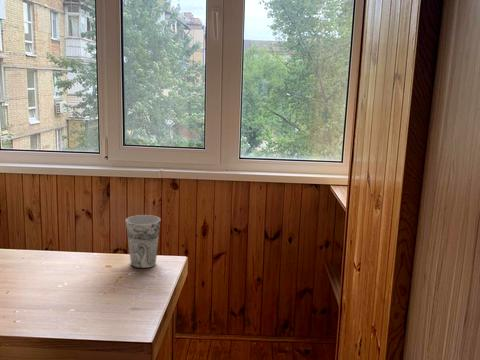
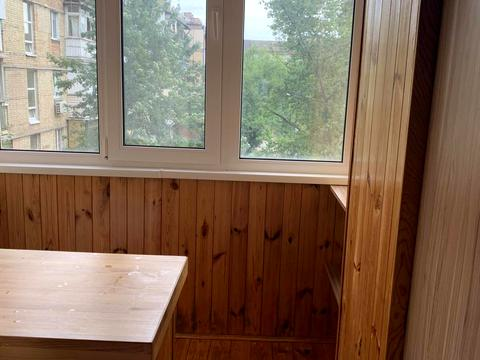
- cup (143, 241)
